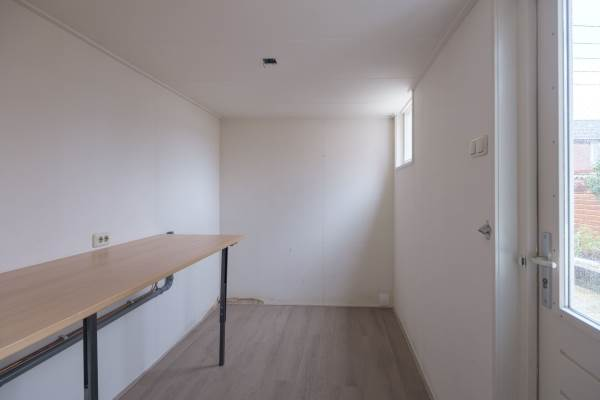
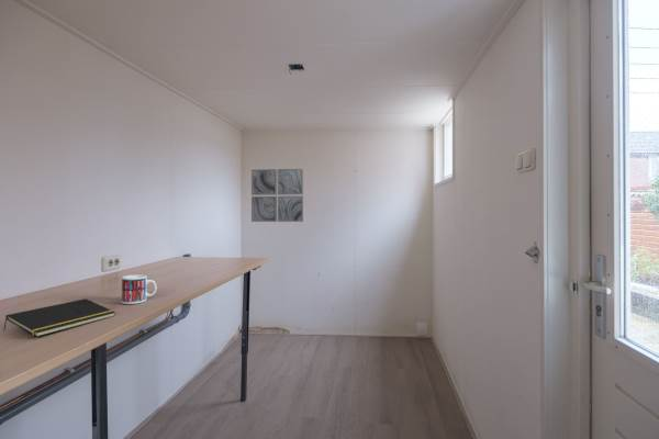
+ notepad (64, 315)
+ wall art (276, 194)
+ mug (138, 288)
